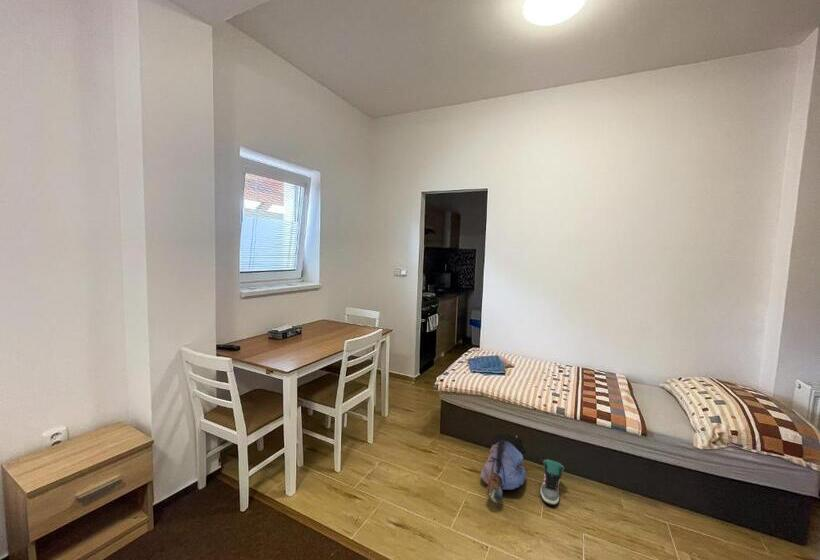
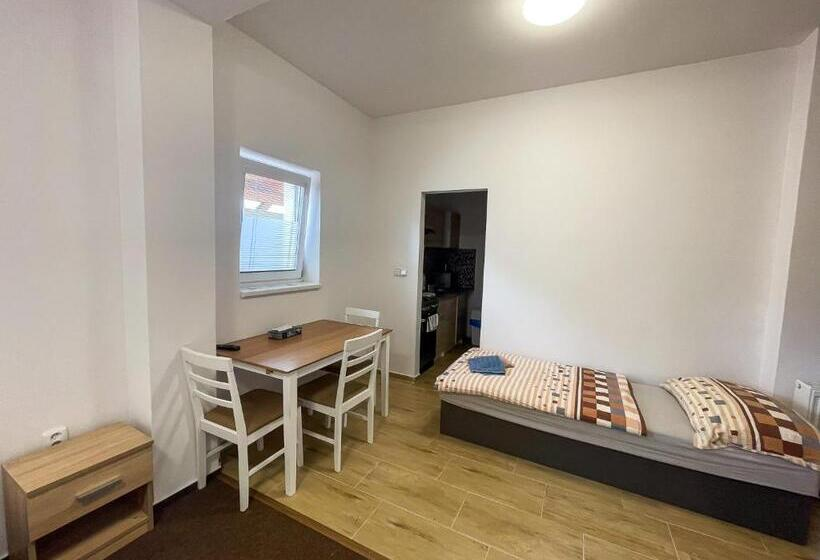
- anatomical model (504, 466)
- sneaker (552, 477)
